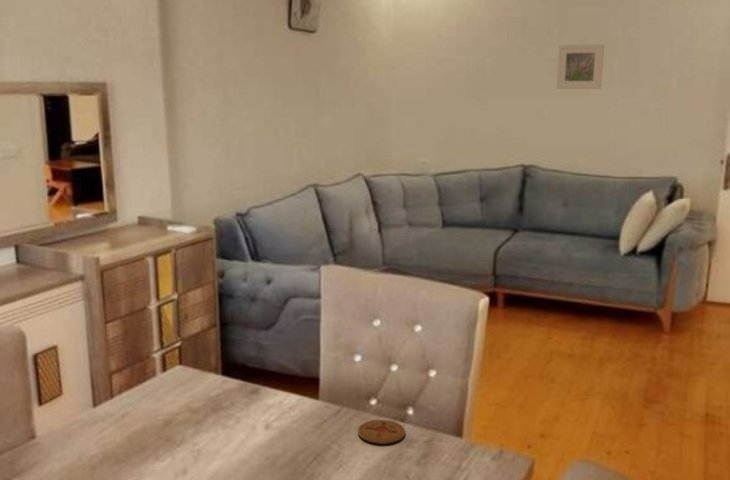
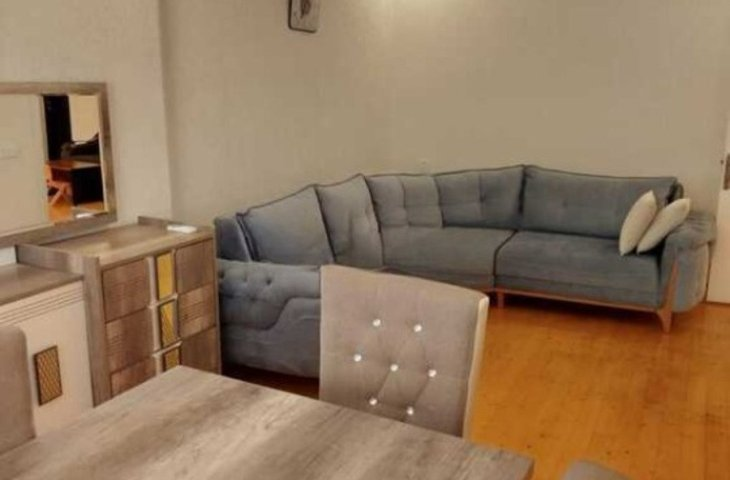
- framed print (579, 67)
- coaster (381, 431)
